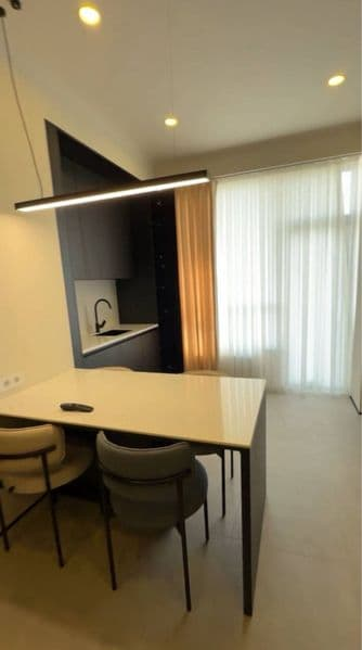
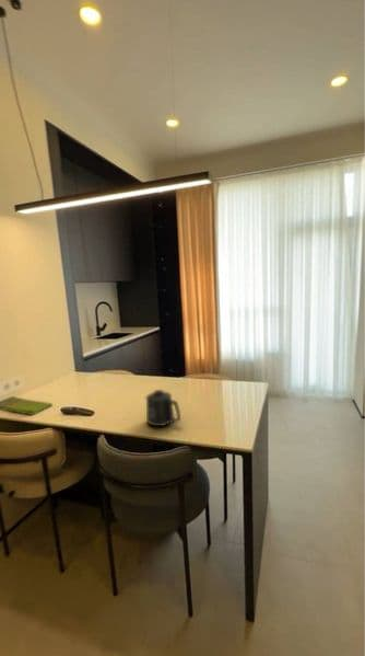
+ dish towel (22, 404)
+ mug (163, 406)
